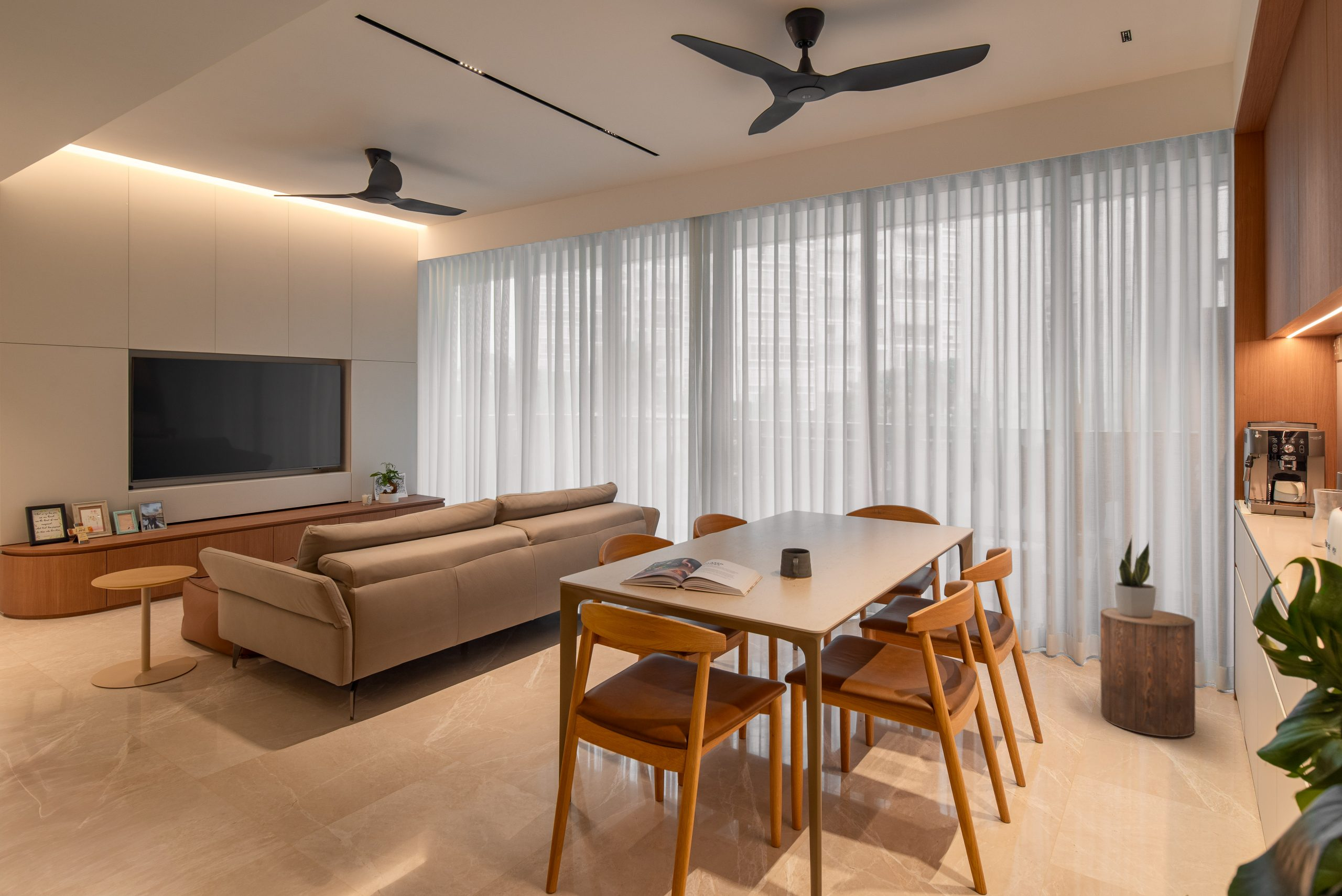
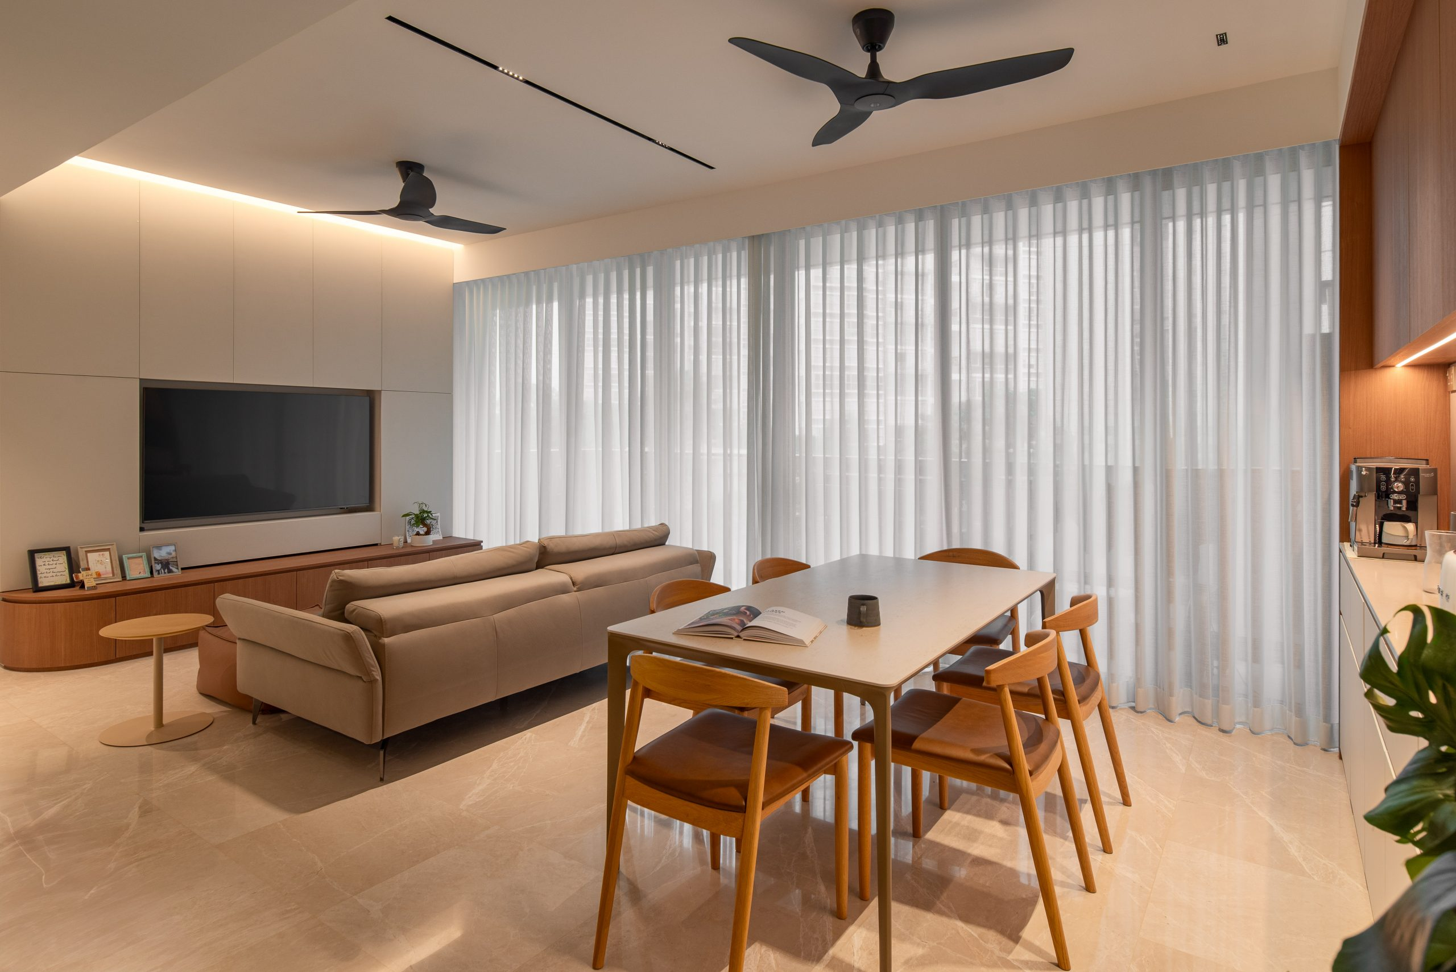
- potted plant (1134, 574)
- stool (1146, 668)
